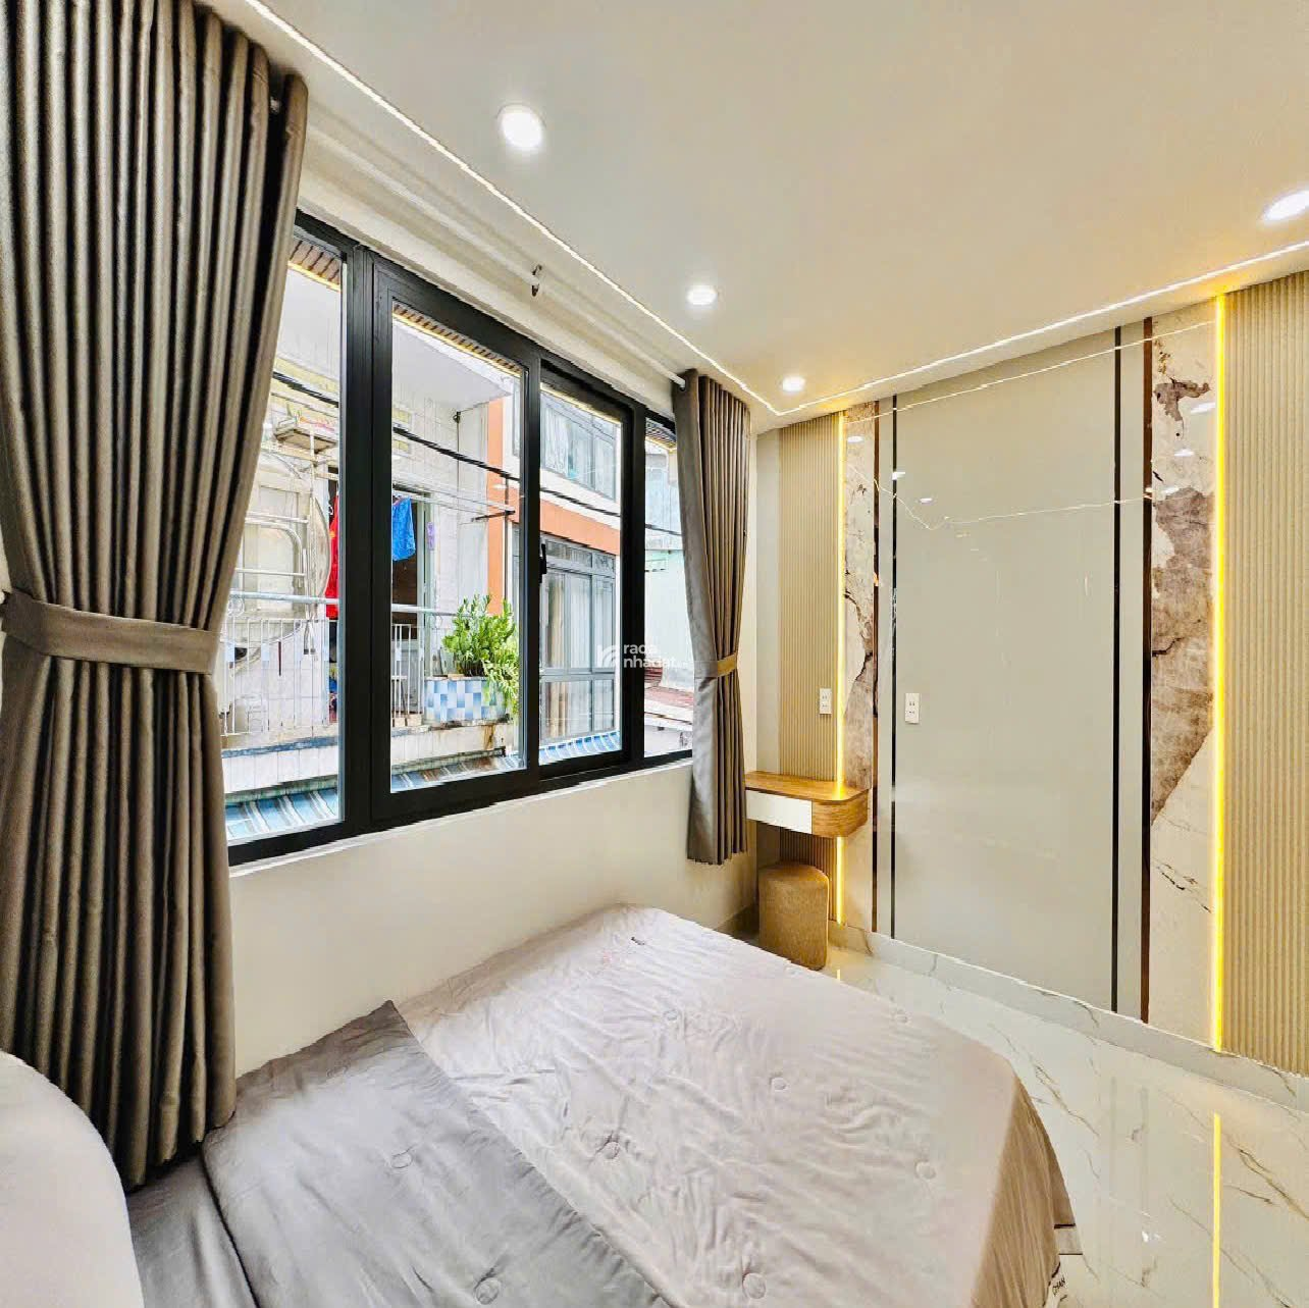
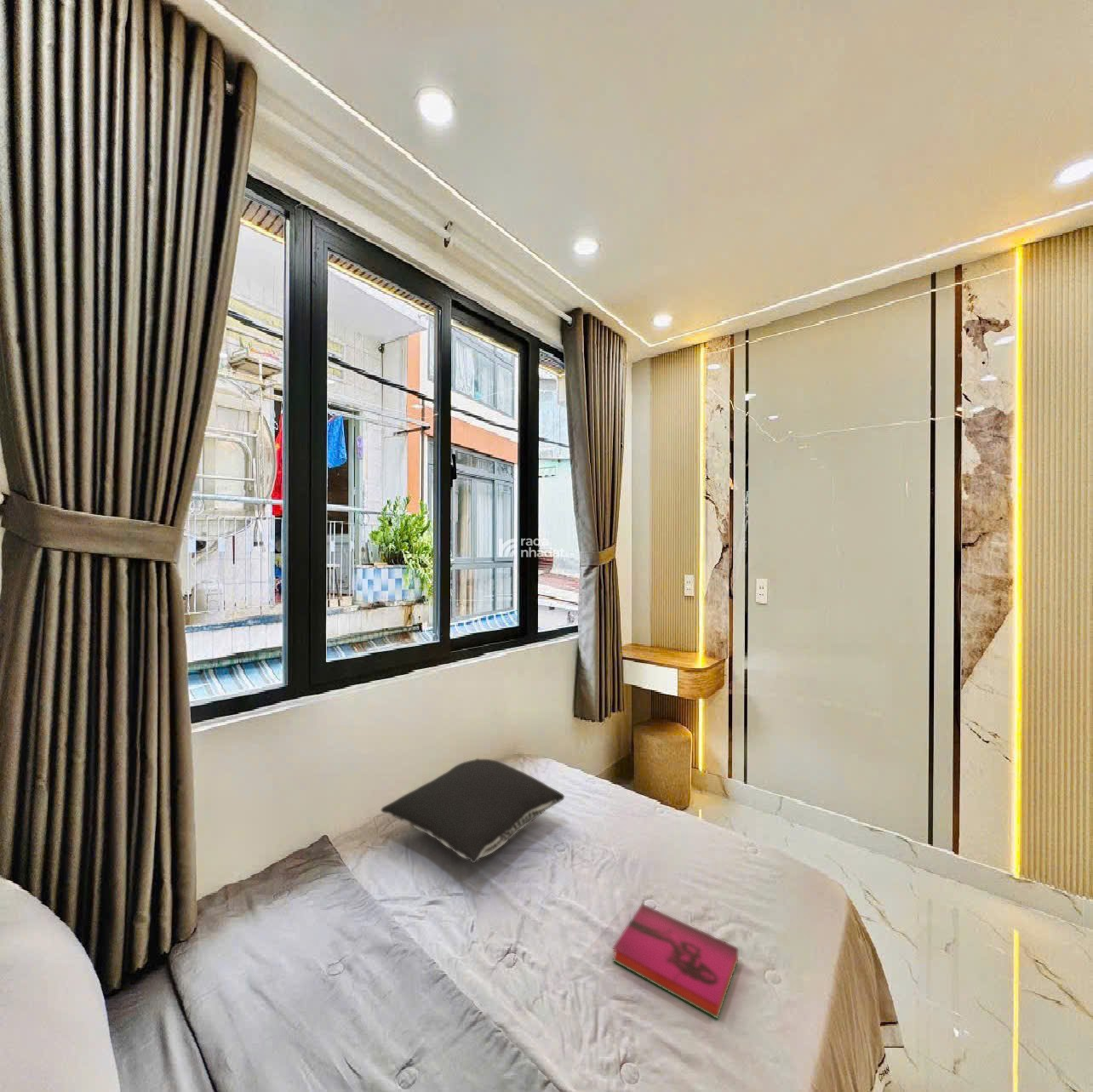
+ hardback book (675, 953)
+ pillow (474, 803)
